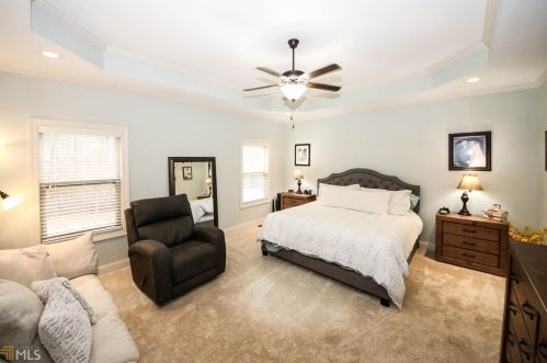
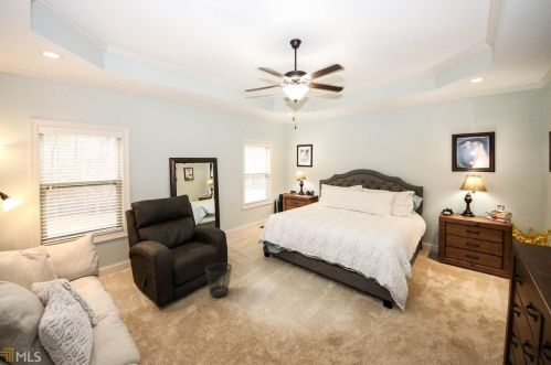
+ wastebasket (219, 279)
